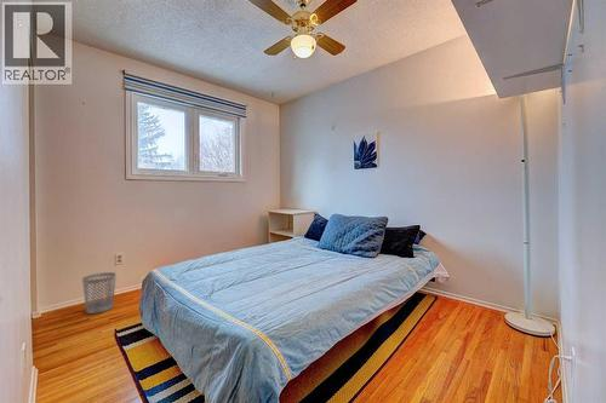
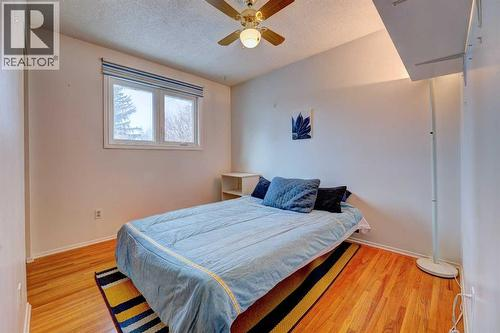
- wastebasket (99, 293)
